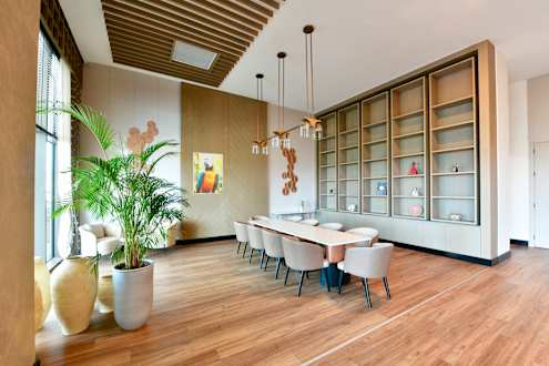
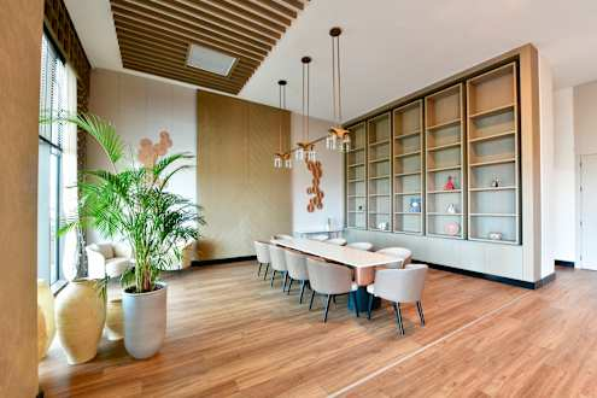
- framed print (207, 173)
